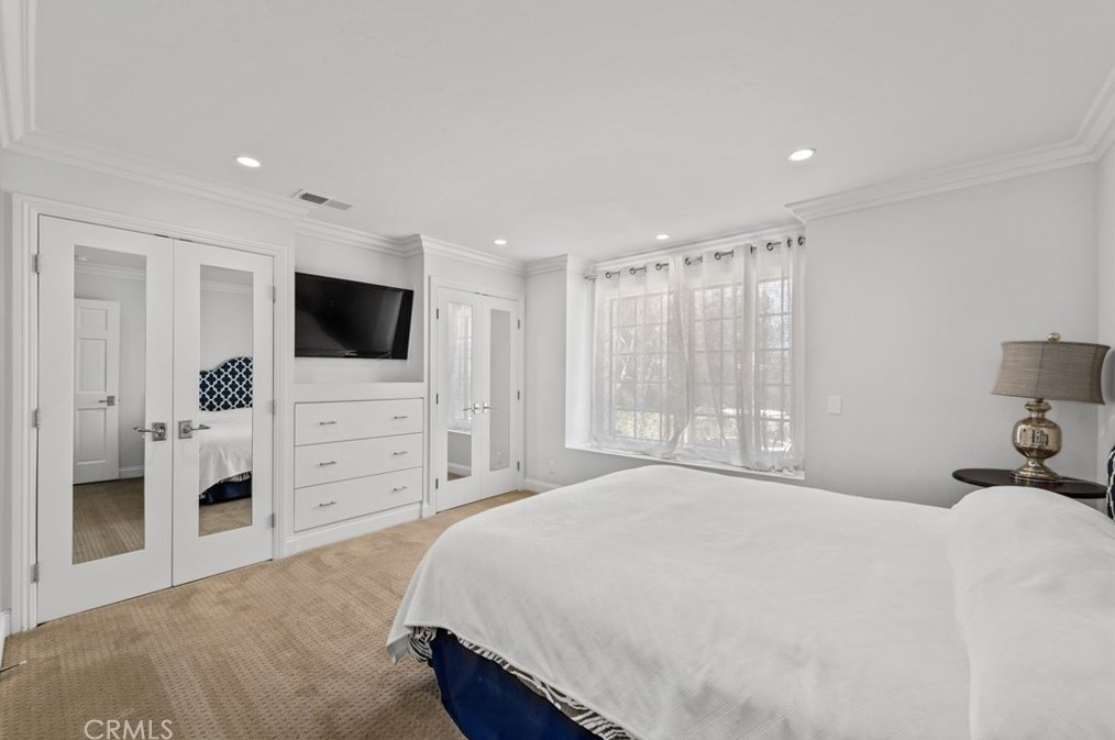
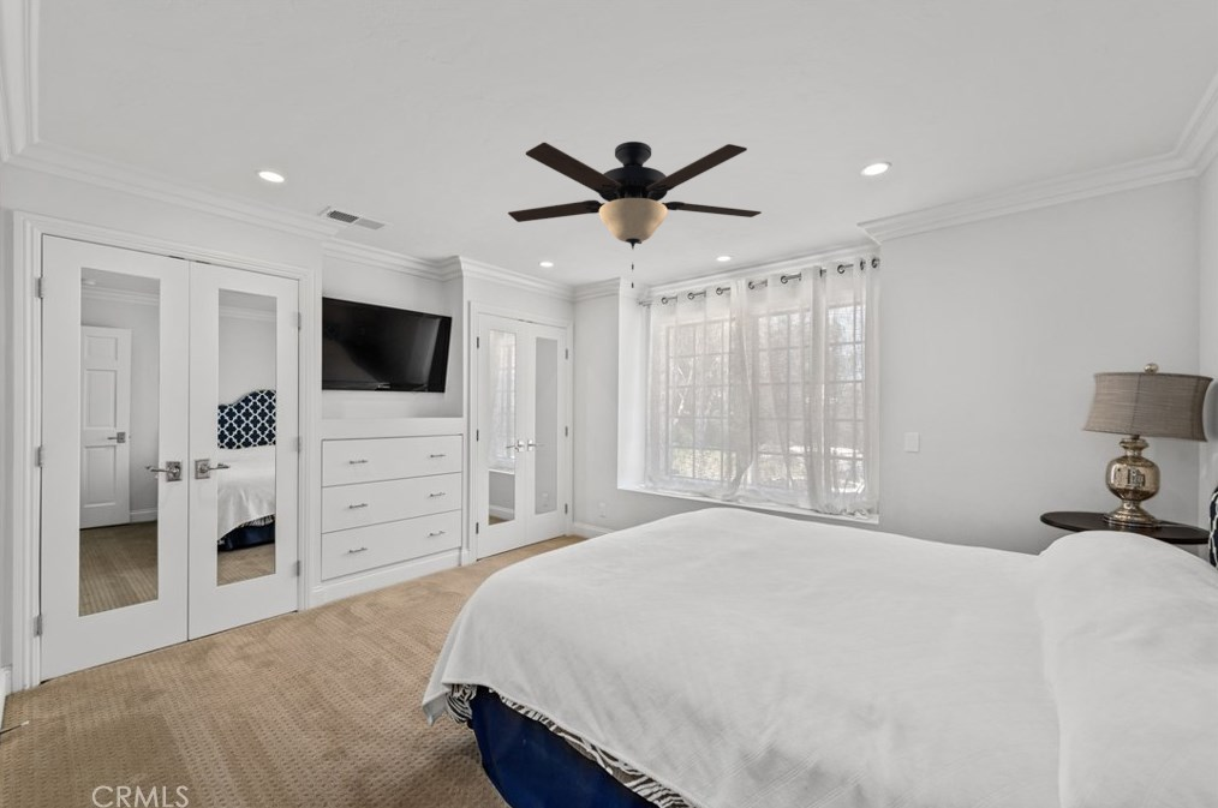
+ ceiling fan (633, 221)
